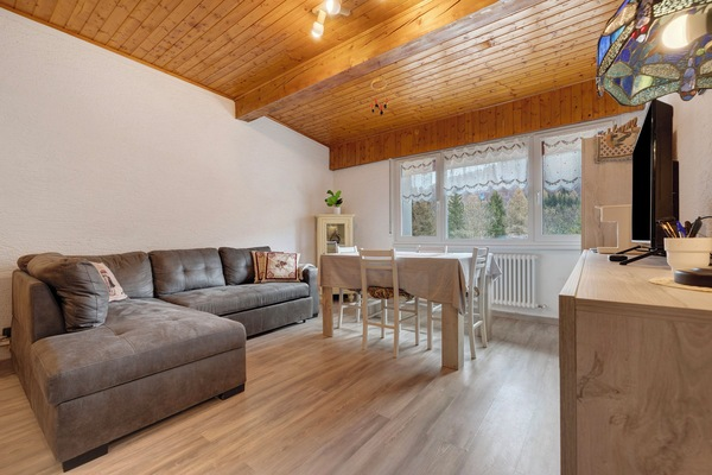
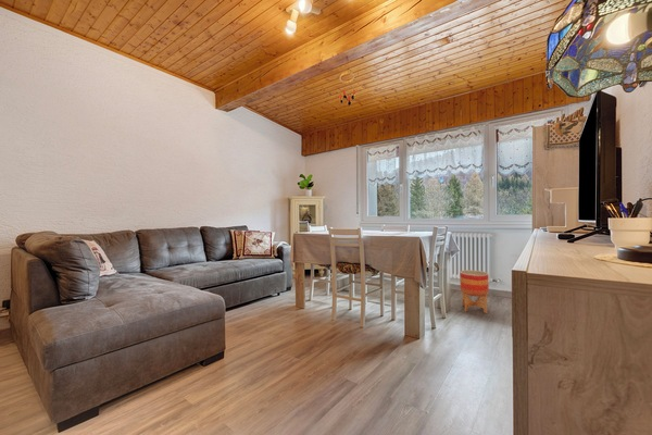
+ planter (474, 290)
